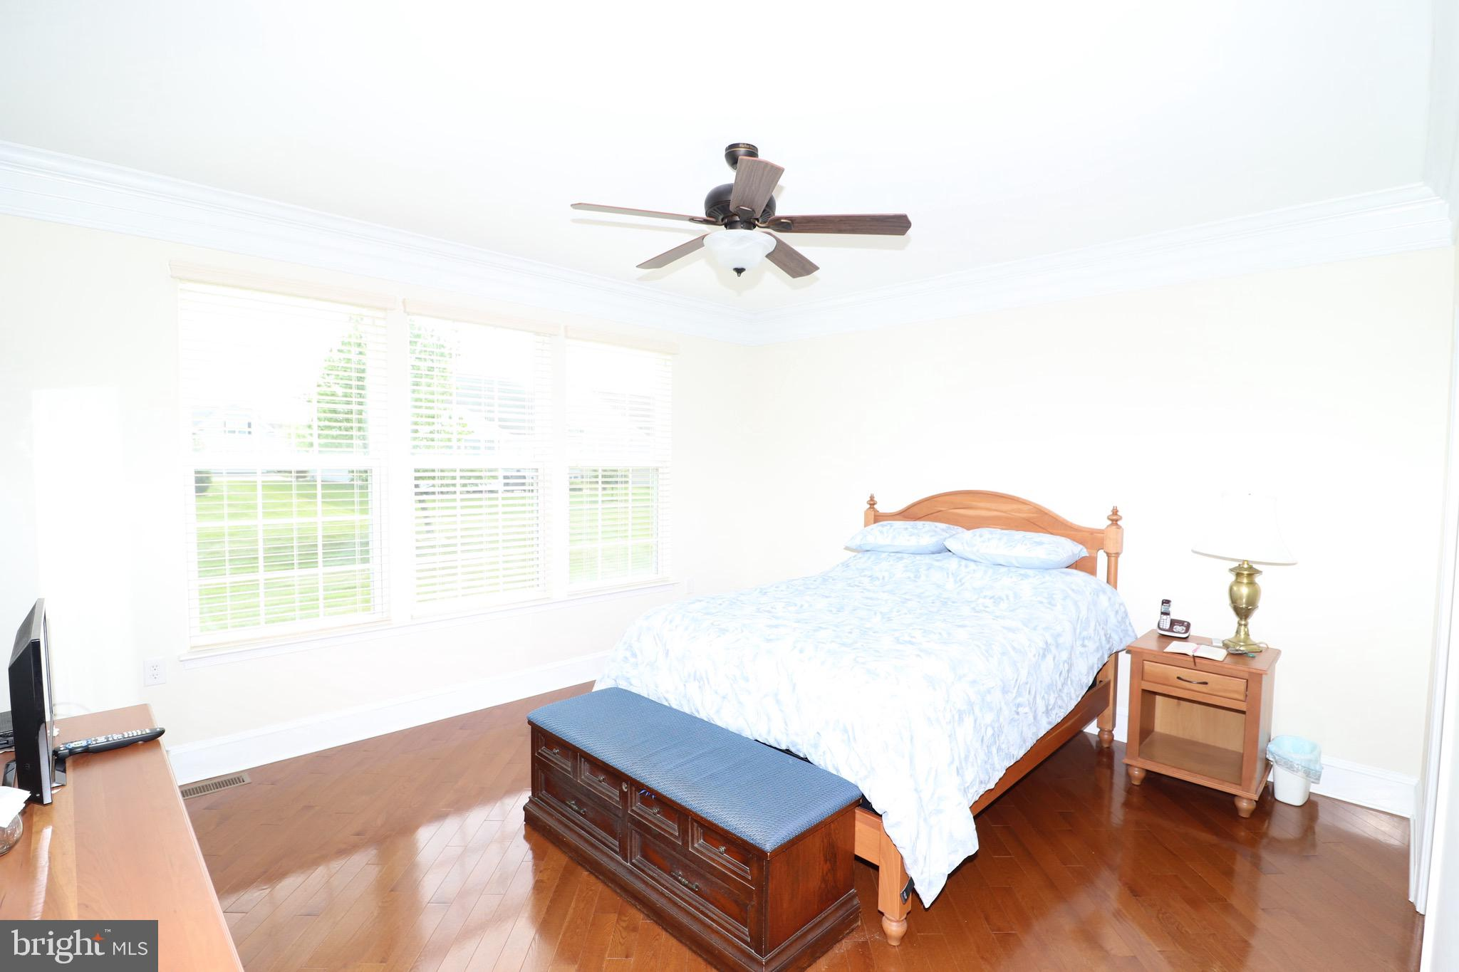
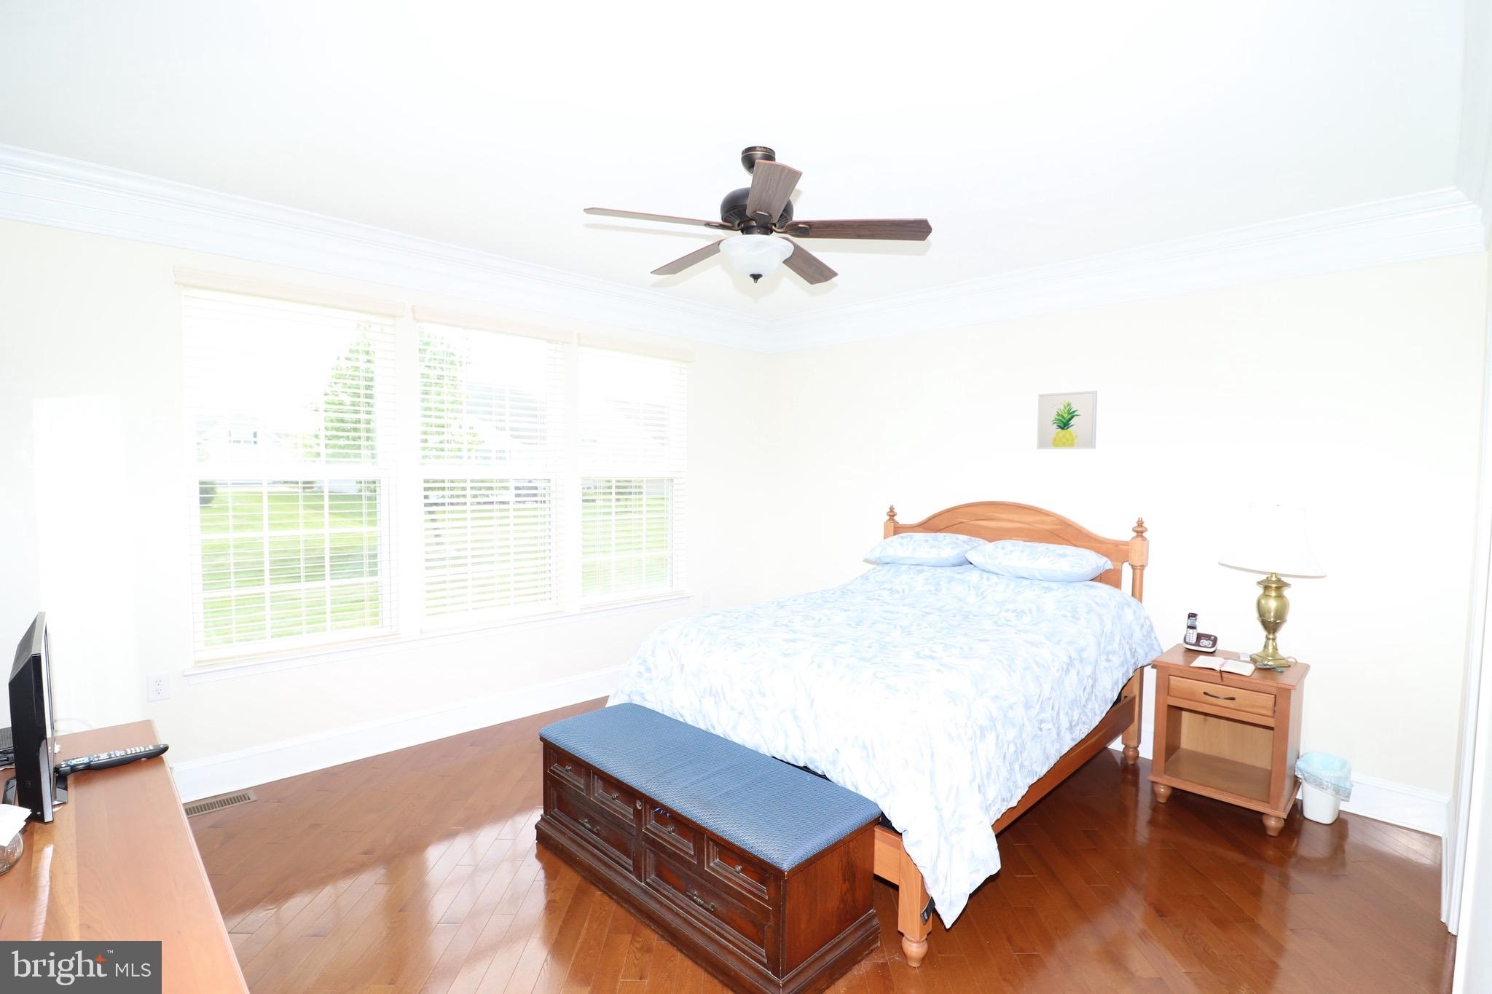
+ wall art (1066, 420)
